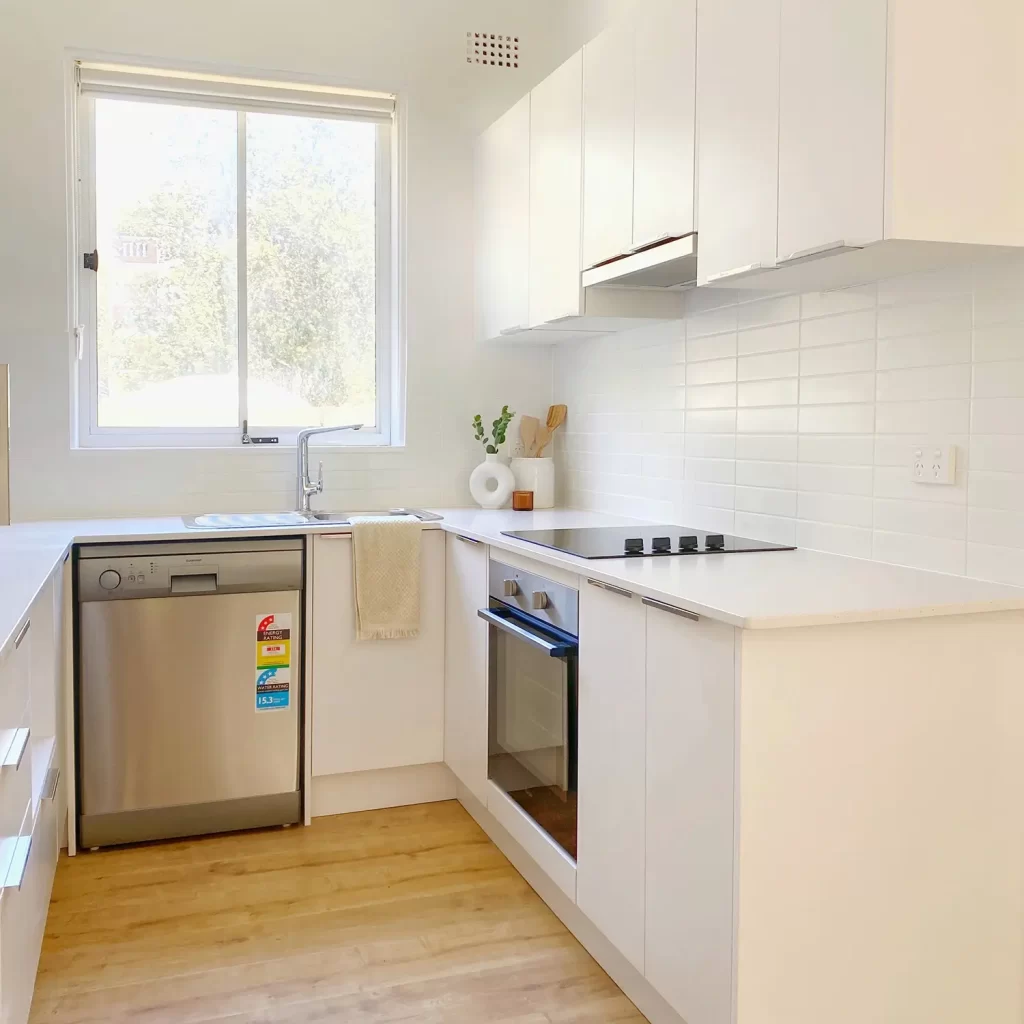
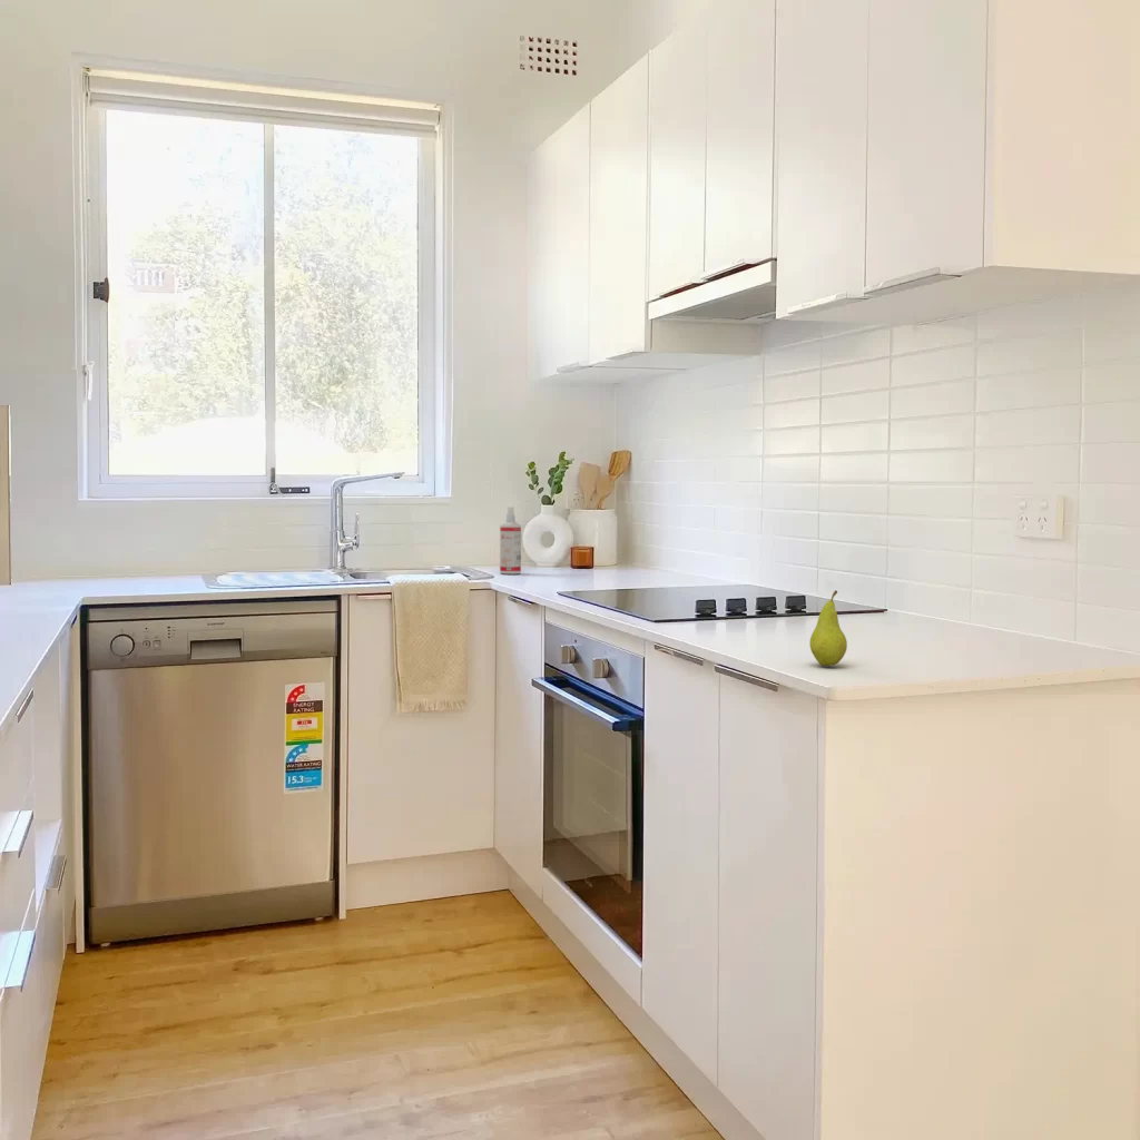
+ fruit (828, 627)
+ spray bottle (510, 540)
